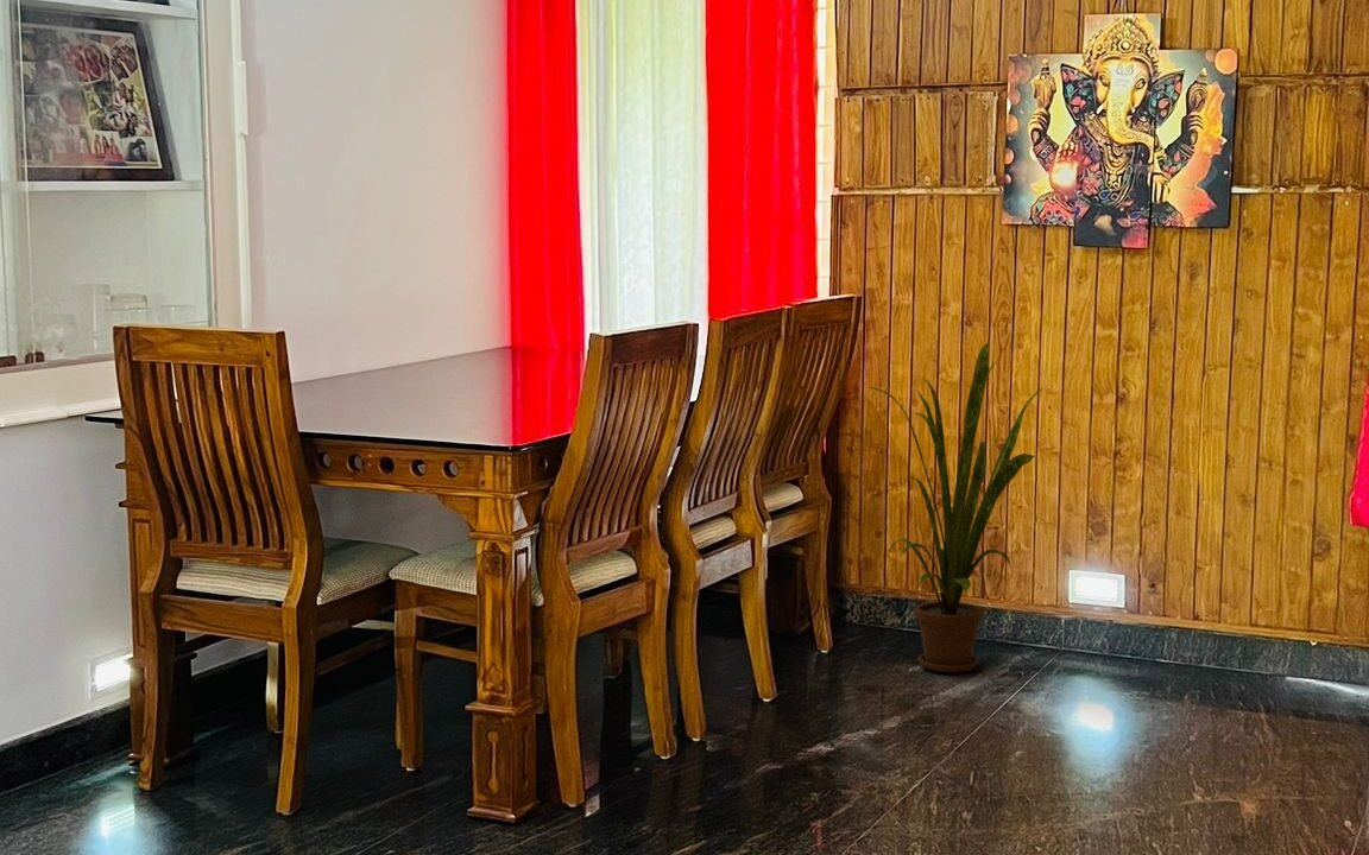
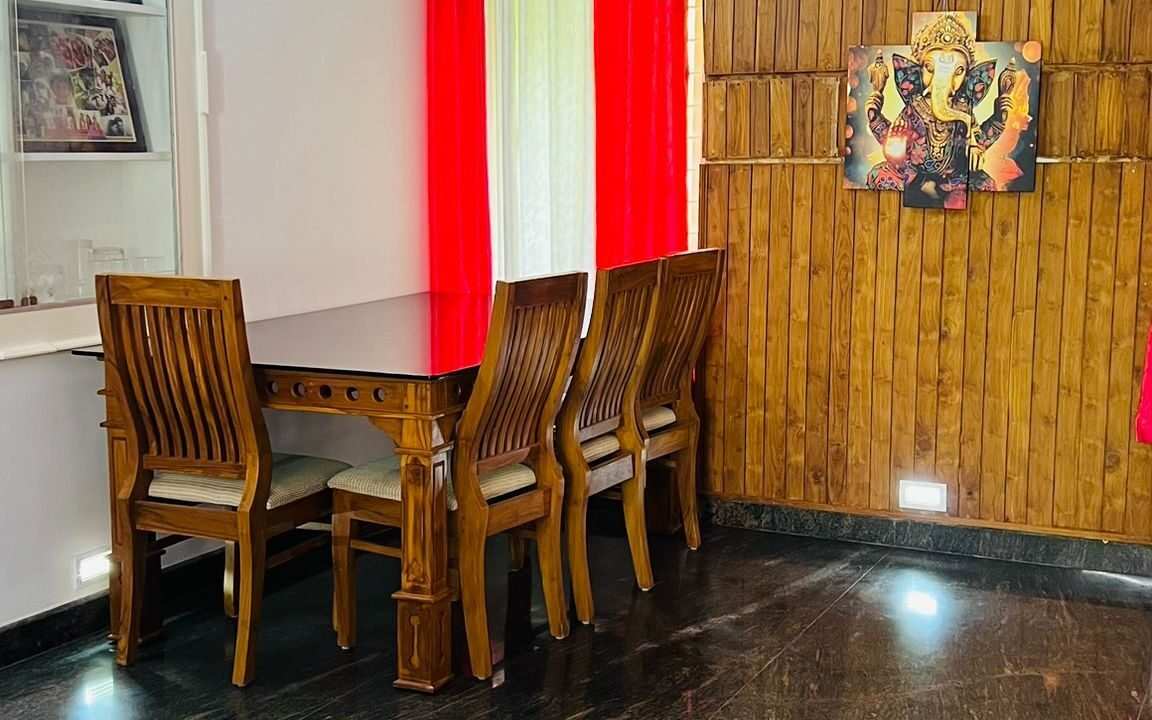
- house plant (950, 506)
